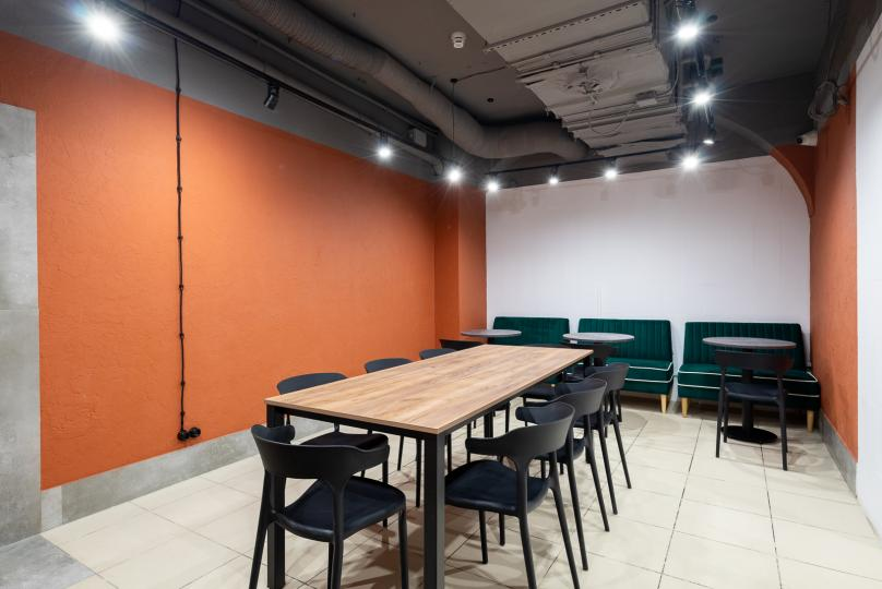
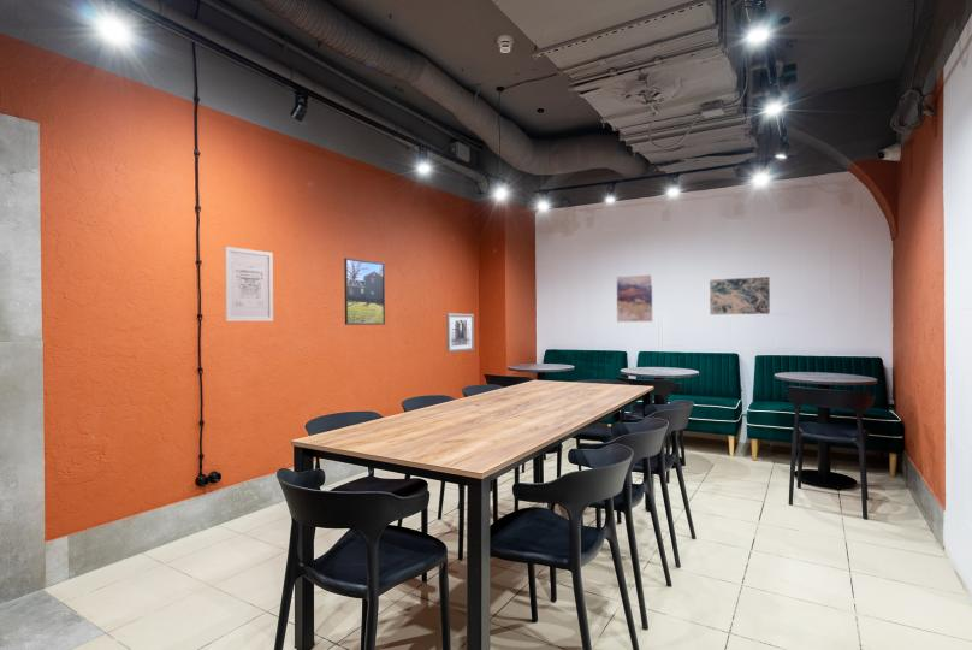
+ wall art (249, 285)
+ wall art (739, 296)
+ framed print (364, 292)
+ wall art (461, 332)
+ wall art (634, 299)
